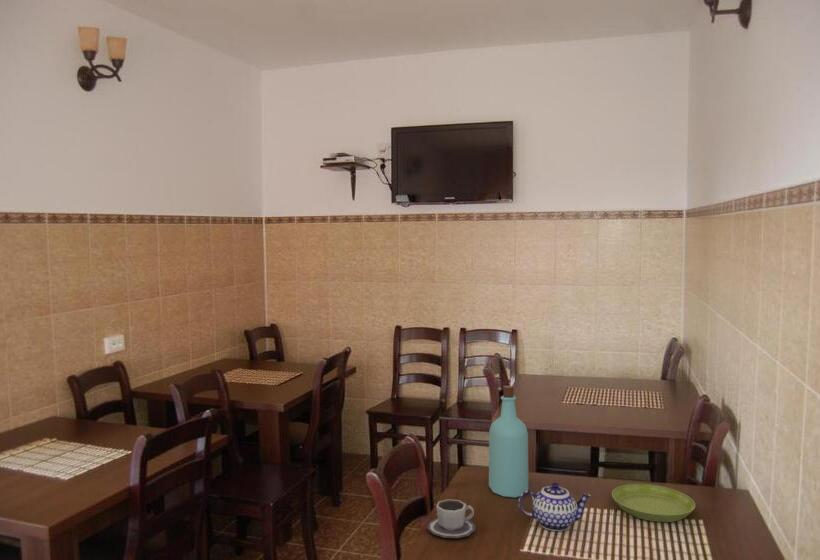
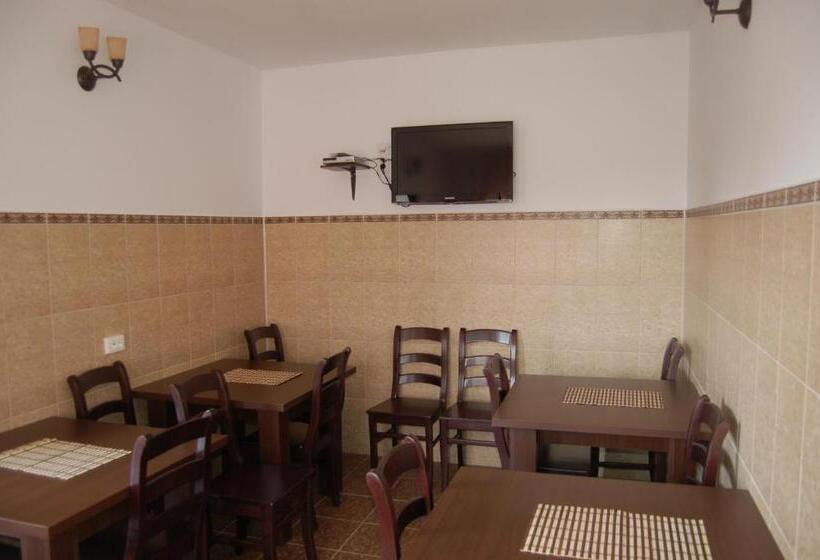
- cup (451, 517)
- saucer (652, 503)
- teapot (554, 504)
- bottle (508, 438)
